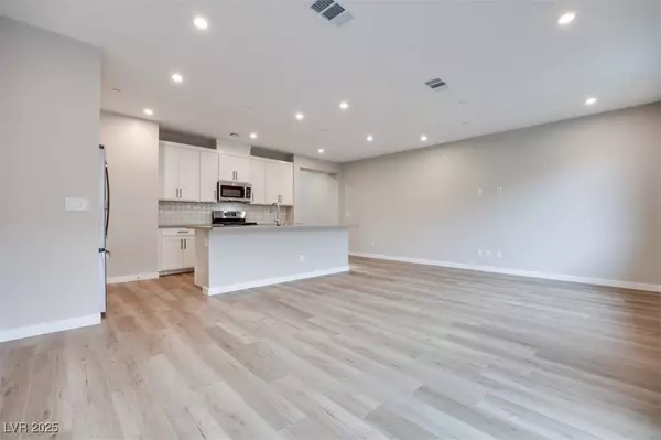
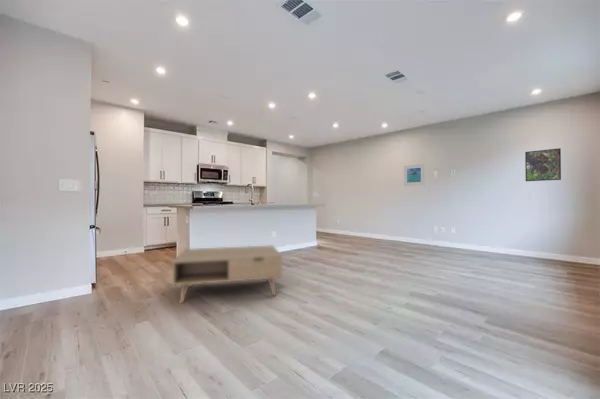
+ coffee table (230, 271)
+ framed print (542, 165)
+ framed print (413, 175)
